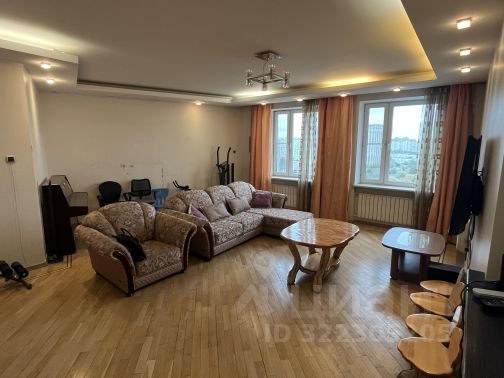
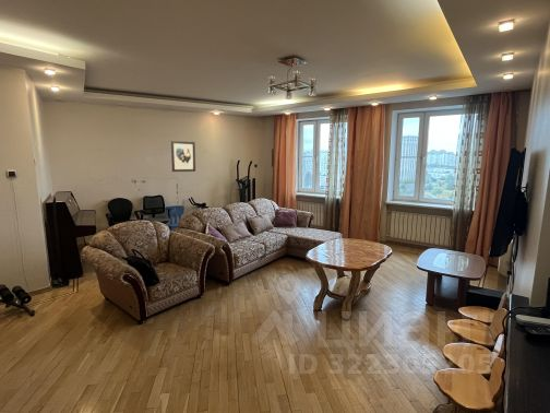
+ wall art (183, 156)
